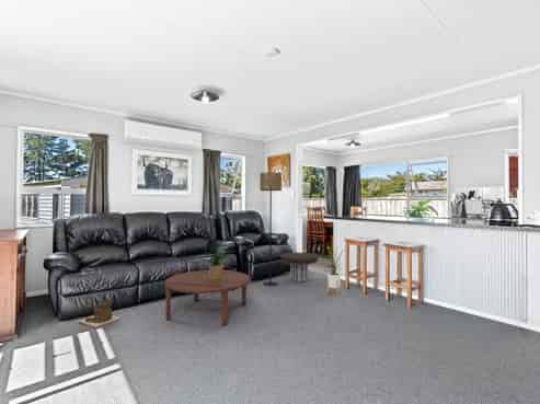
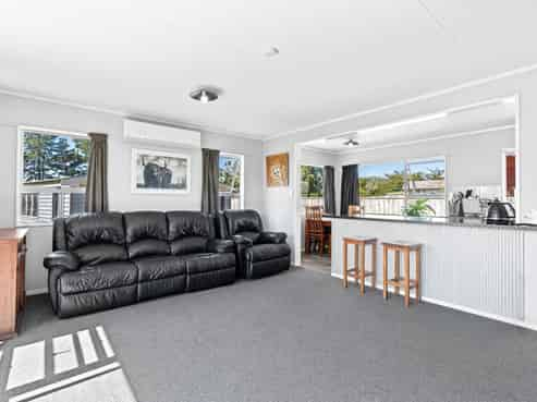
- coffee table (208, 292)
- house plant (334, 267)
- backpack (100, 310)
- side table (299, 267)
- floor lamp (271, 228)
- potted plant (216, 264)
